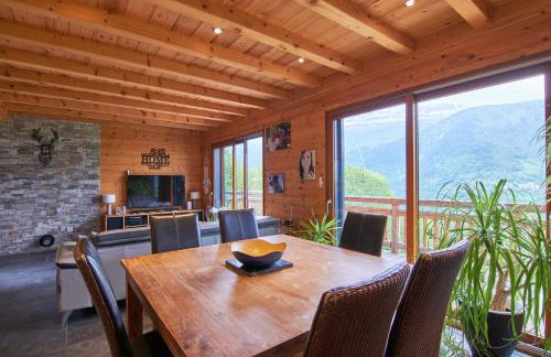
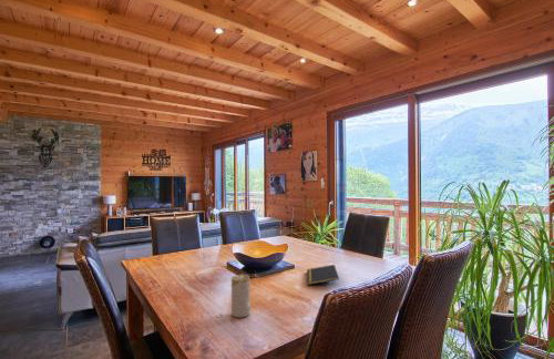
+ candle (240, 295)
+ notepad (321, 274)
